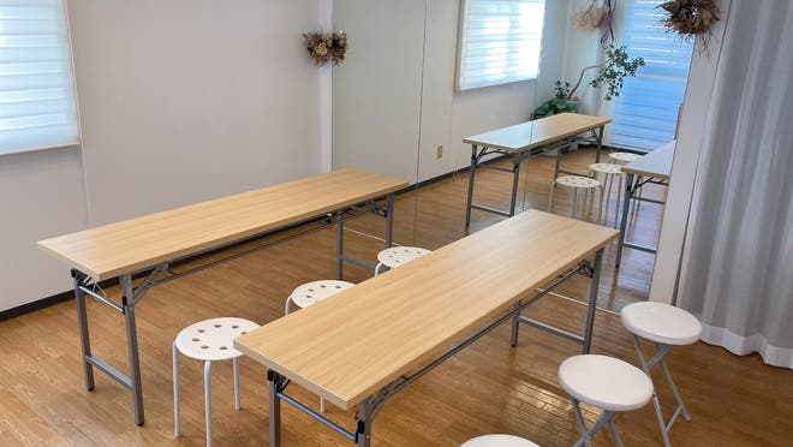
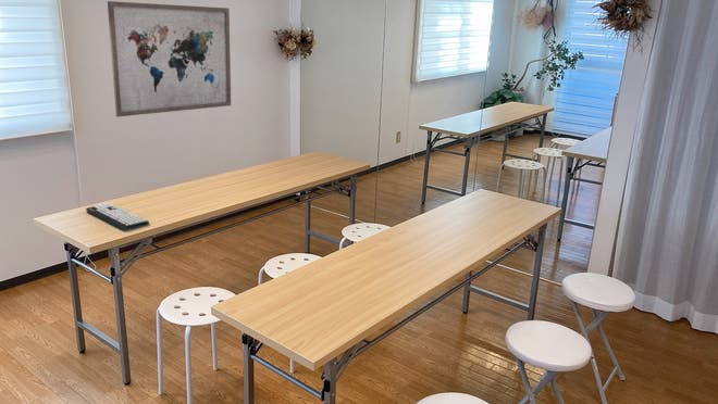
+ keyboard (116, 215)
+ wall art (175, 59)
